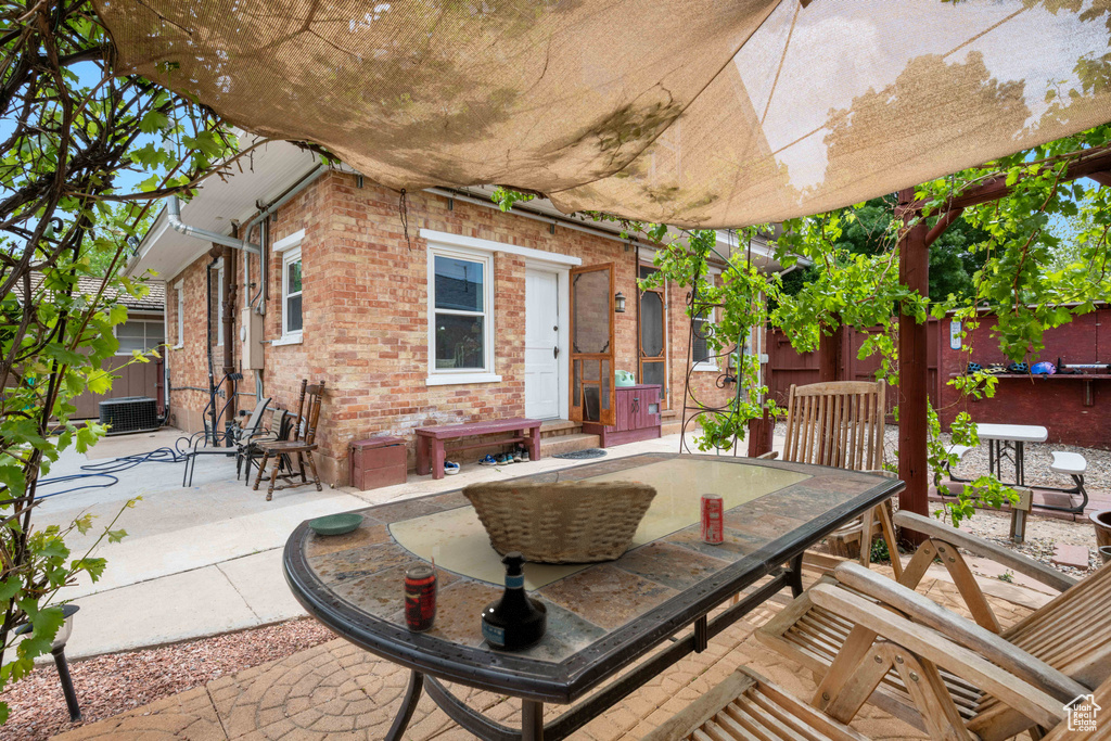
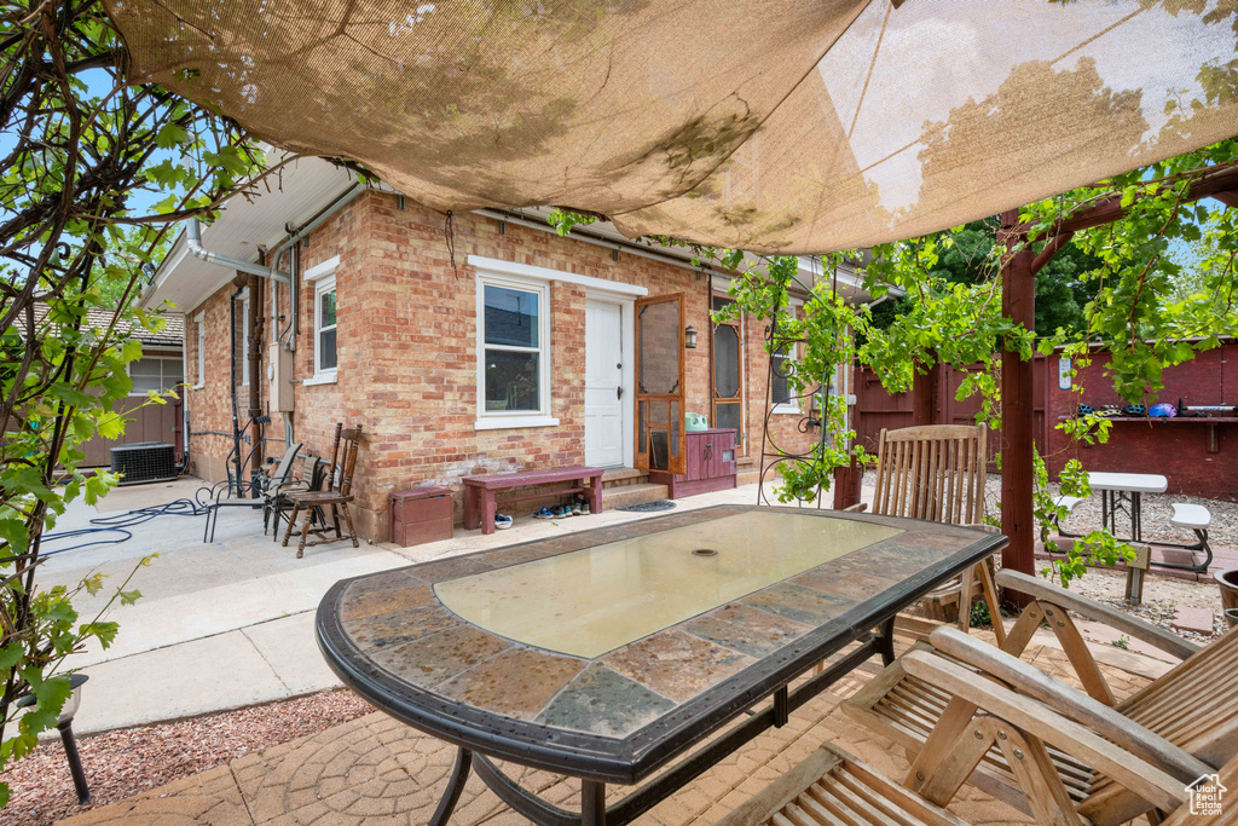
- tequila bottle (514, 595)
- beverage can (712, 518)
- beverage can (421, 592)
- fruit basket (559, 507)
- saucer (336, 524)
